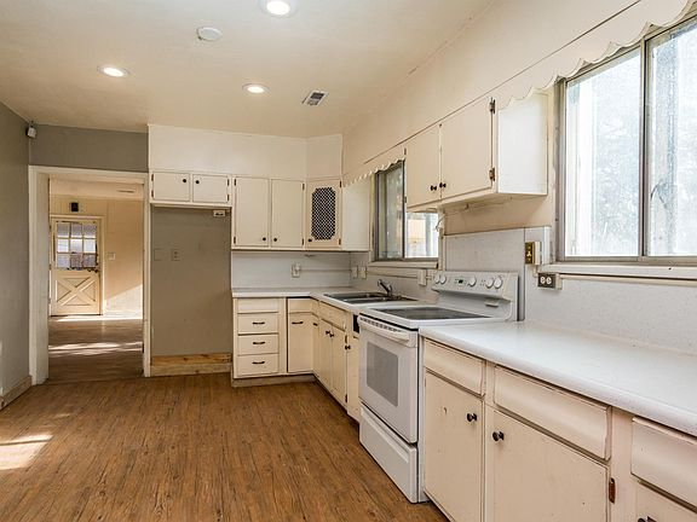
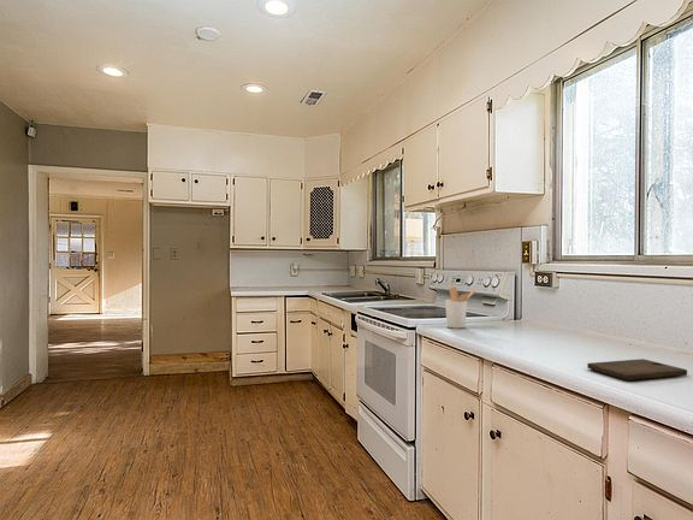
+ cutting board (635, 368)
+ utensil holder (461, 307)
